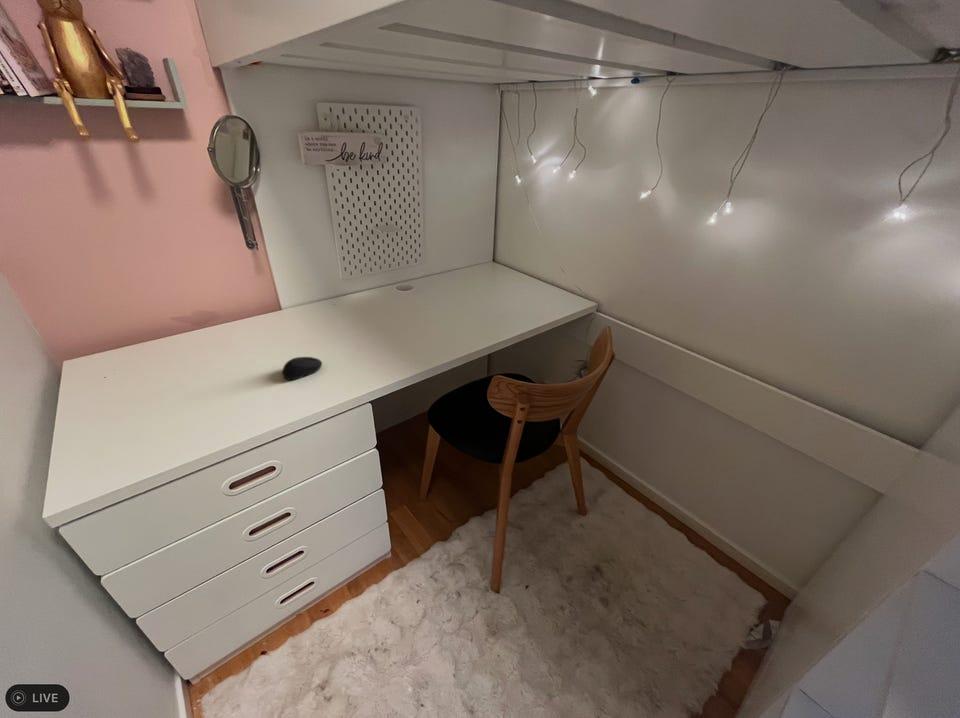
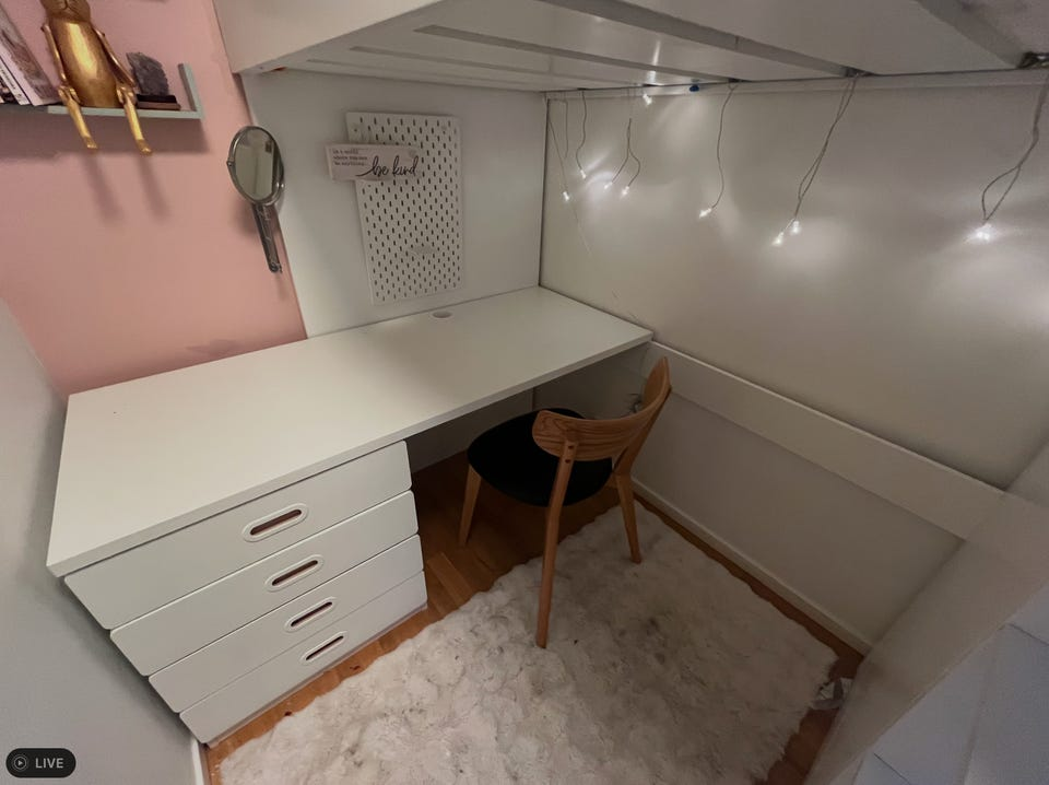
- computer mouse (302, 365)
